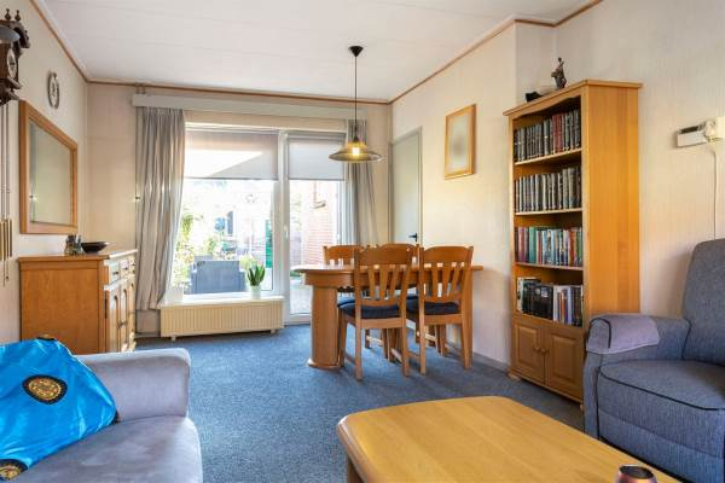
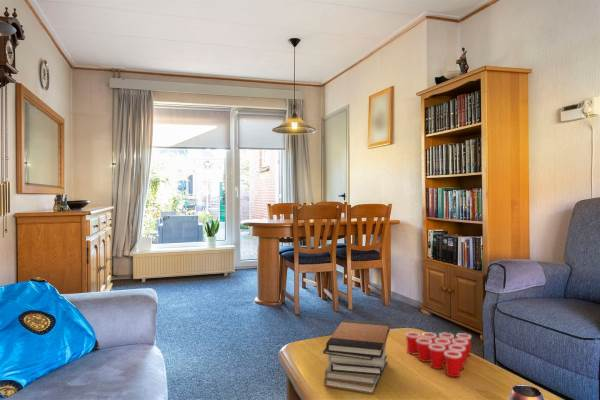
+ cup (444, 353)
+ book stack (359, 352)
